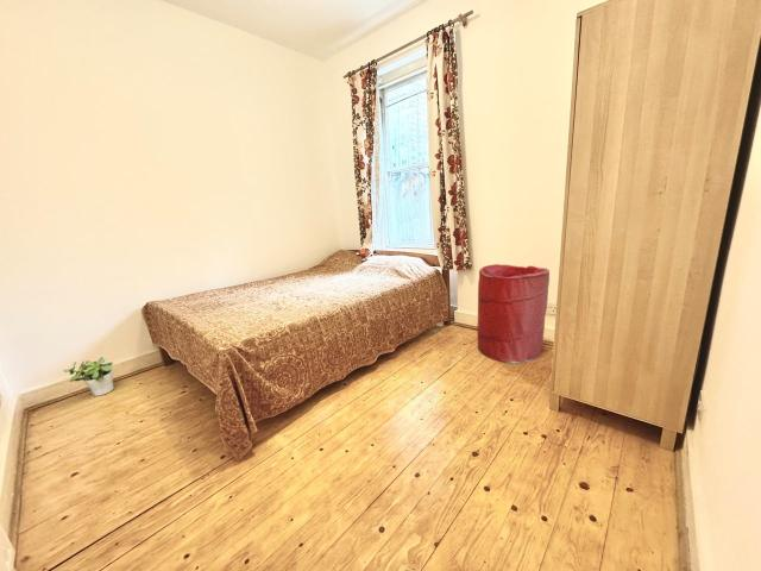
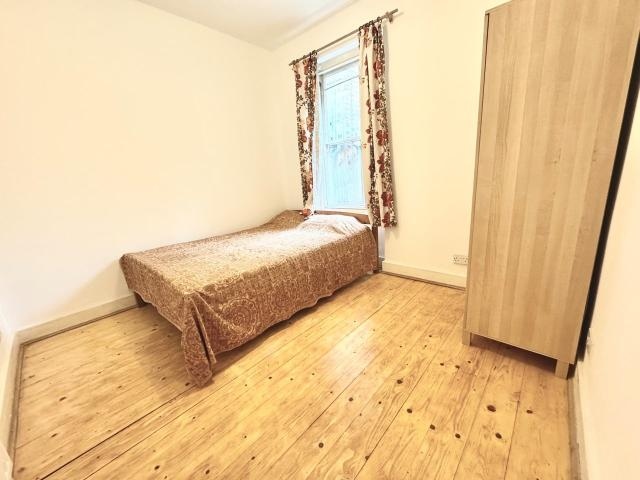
- potted plant (93, 377)
- laundry hamper (510, 308)
